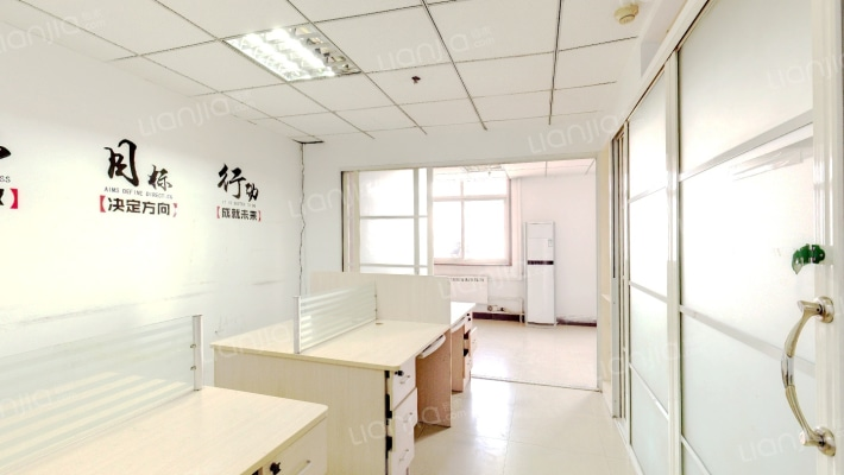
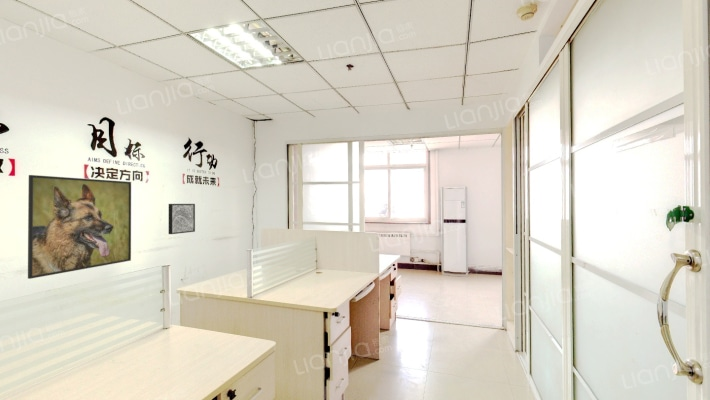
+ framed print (86, 223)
+ wall art (182, 218)
